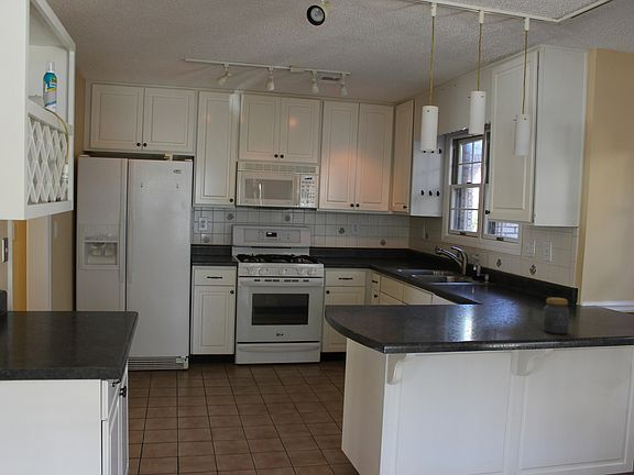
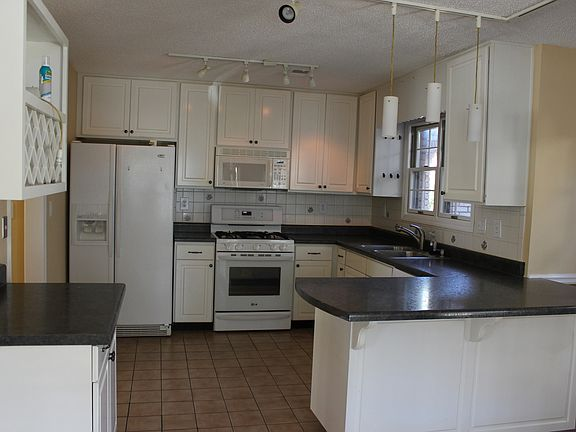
- jar (556, 314)
